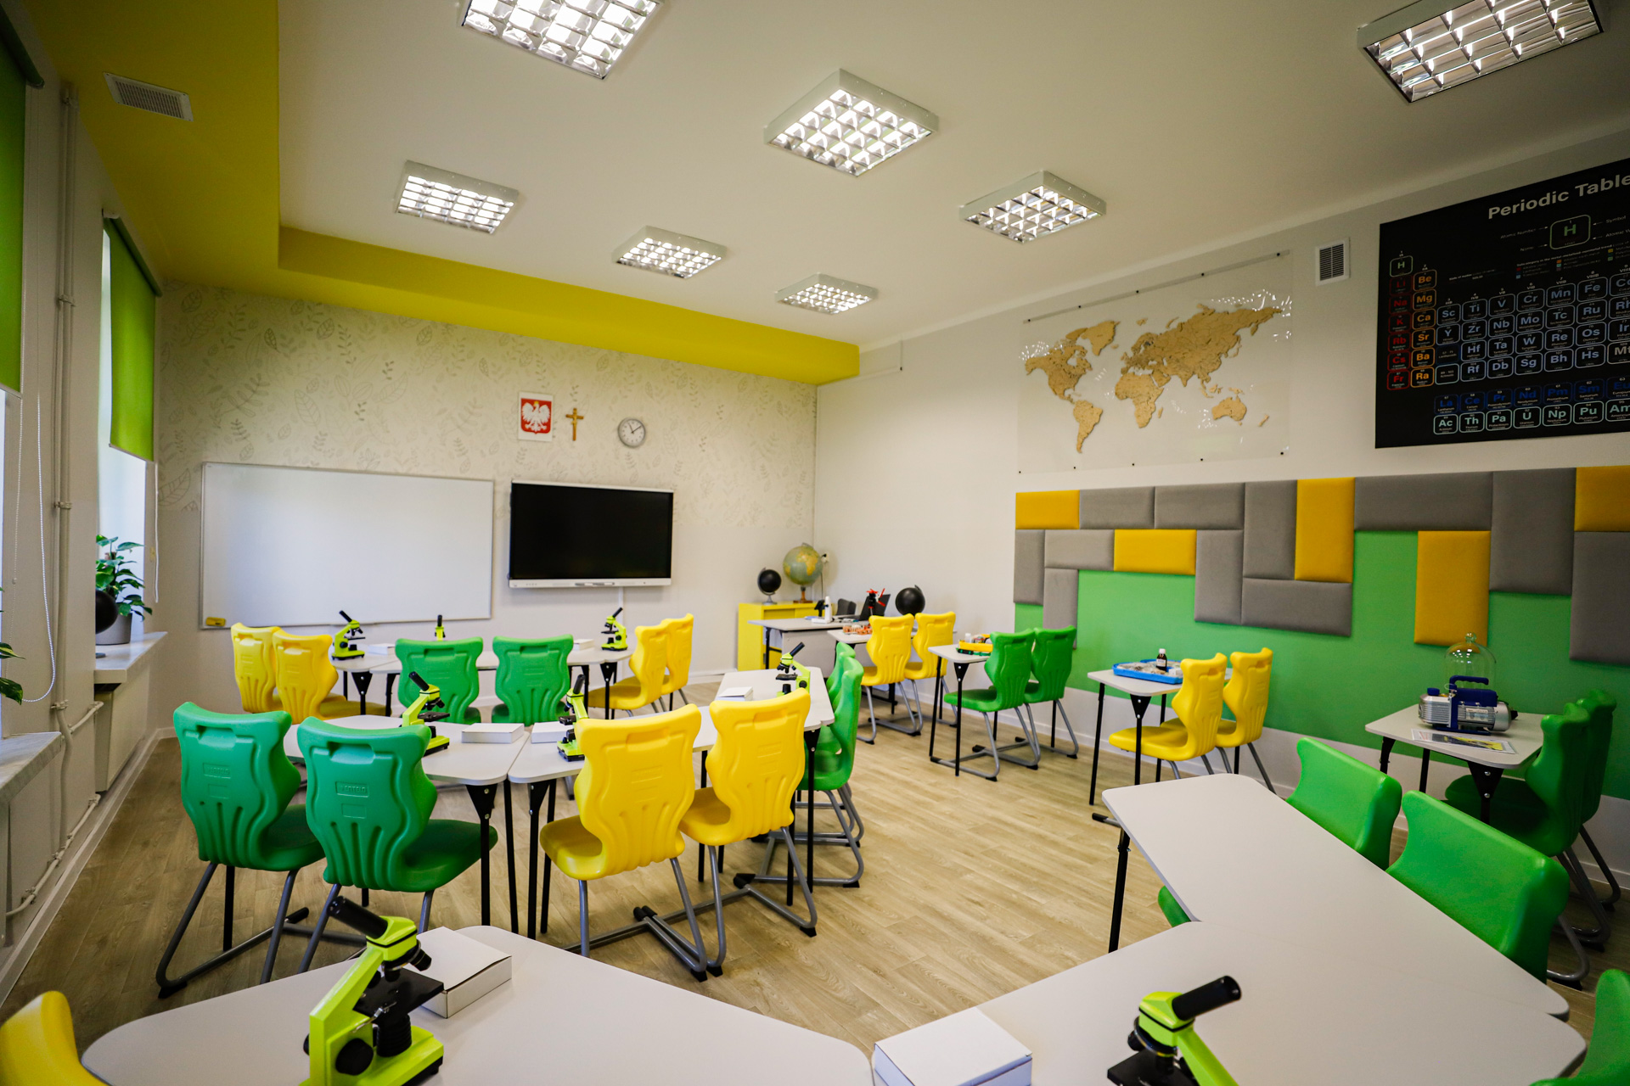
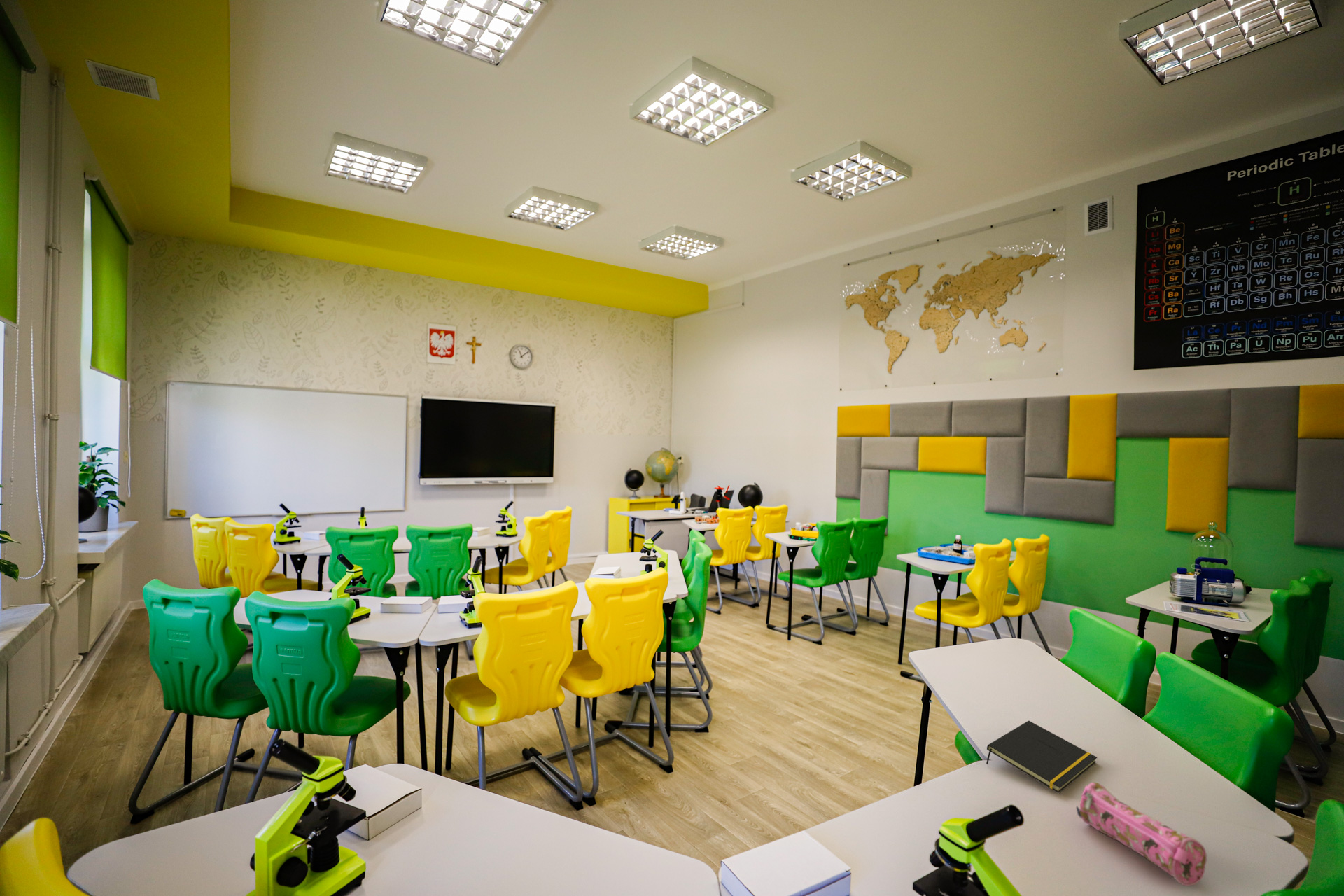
+ notepad (1042, 753)
+ pencil case (1138, 831)
